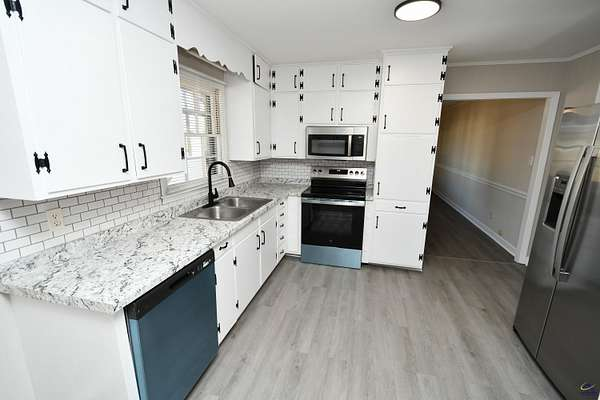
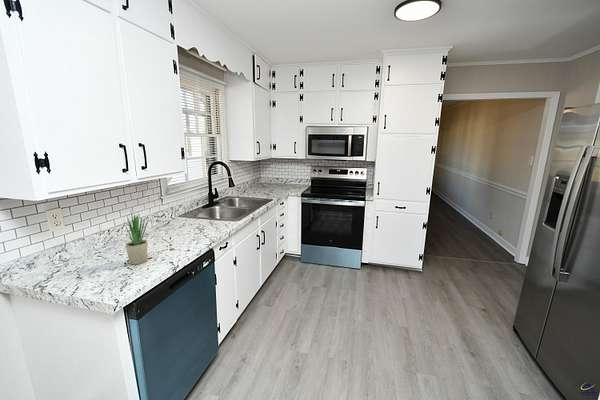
+ potted plant (137, 235)
